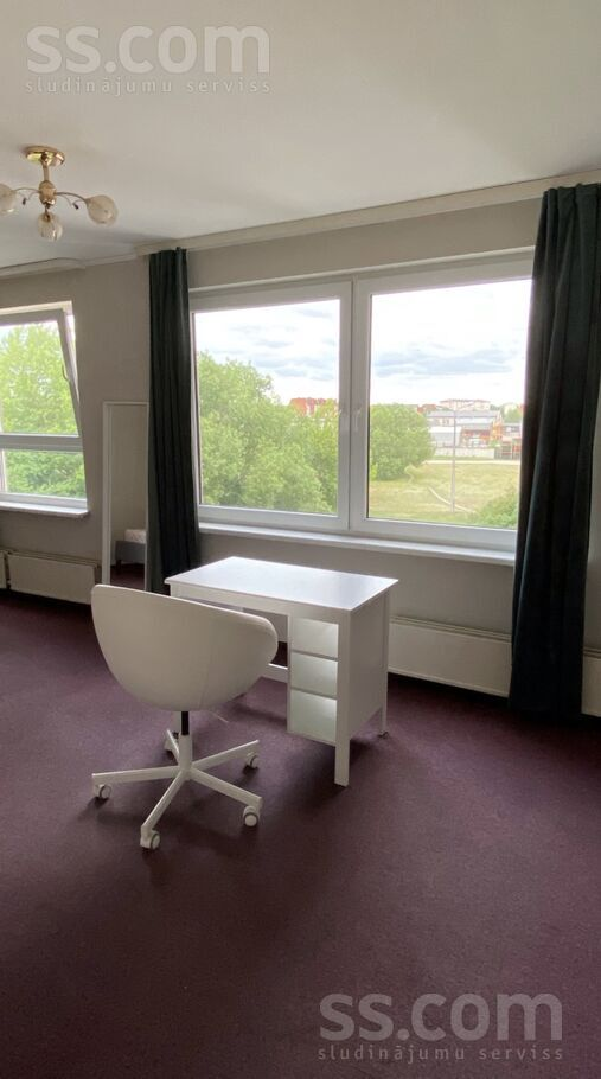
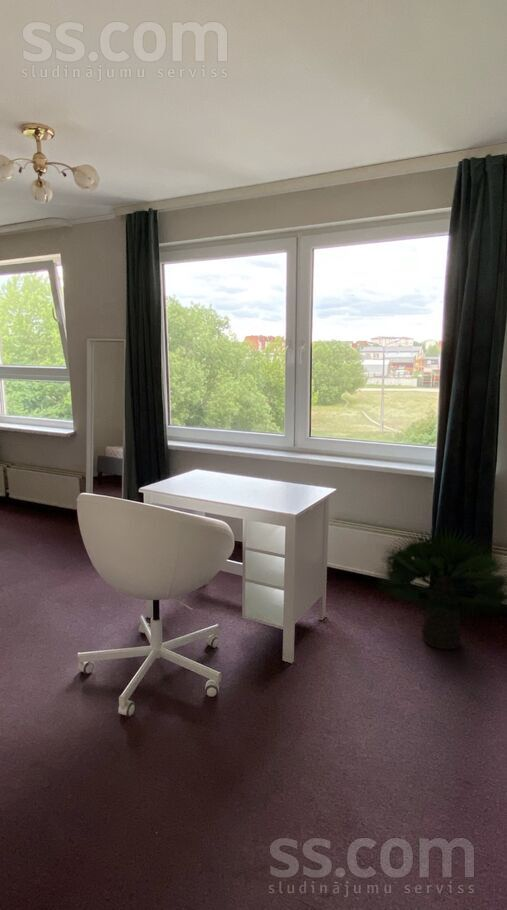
+ potted plant (444, 584)
